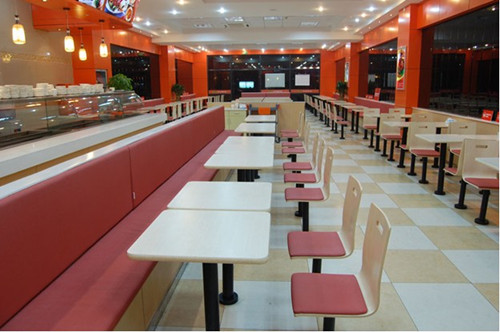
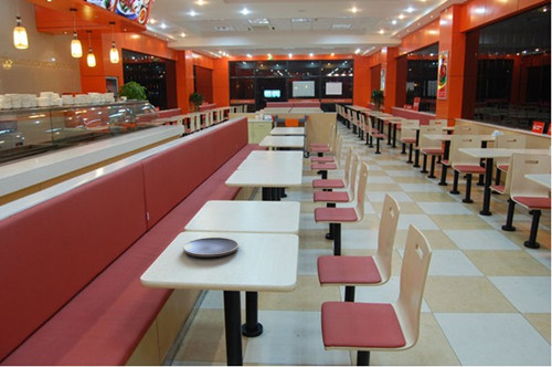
+ plate (211, 247)
